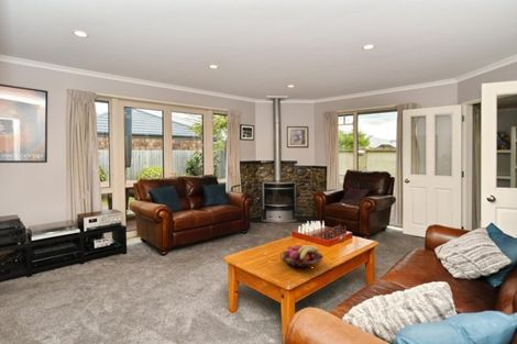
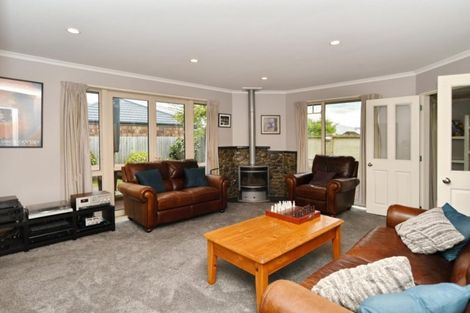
- fruit basket (301, 254)
